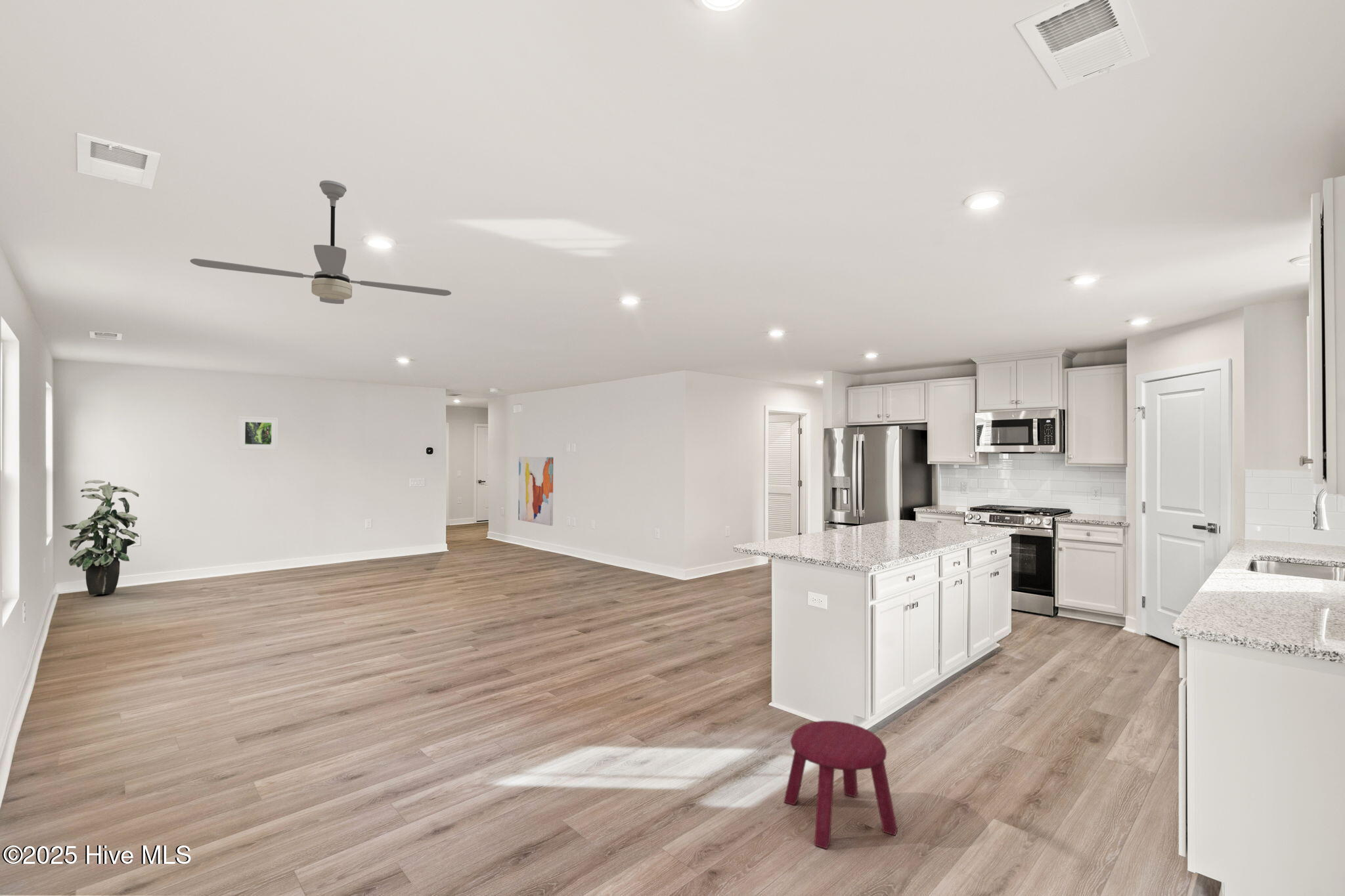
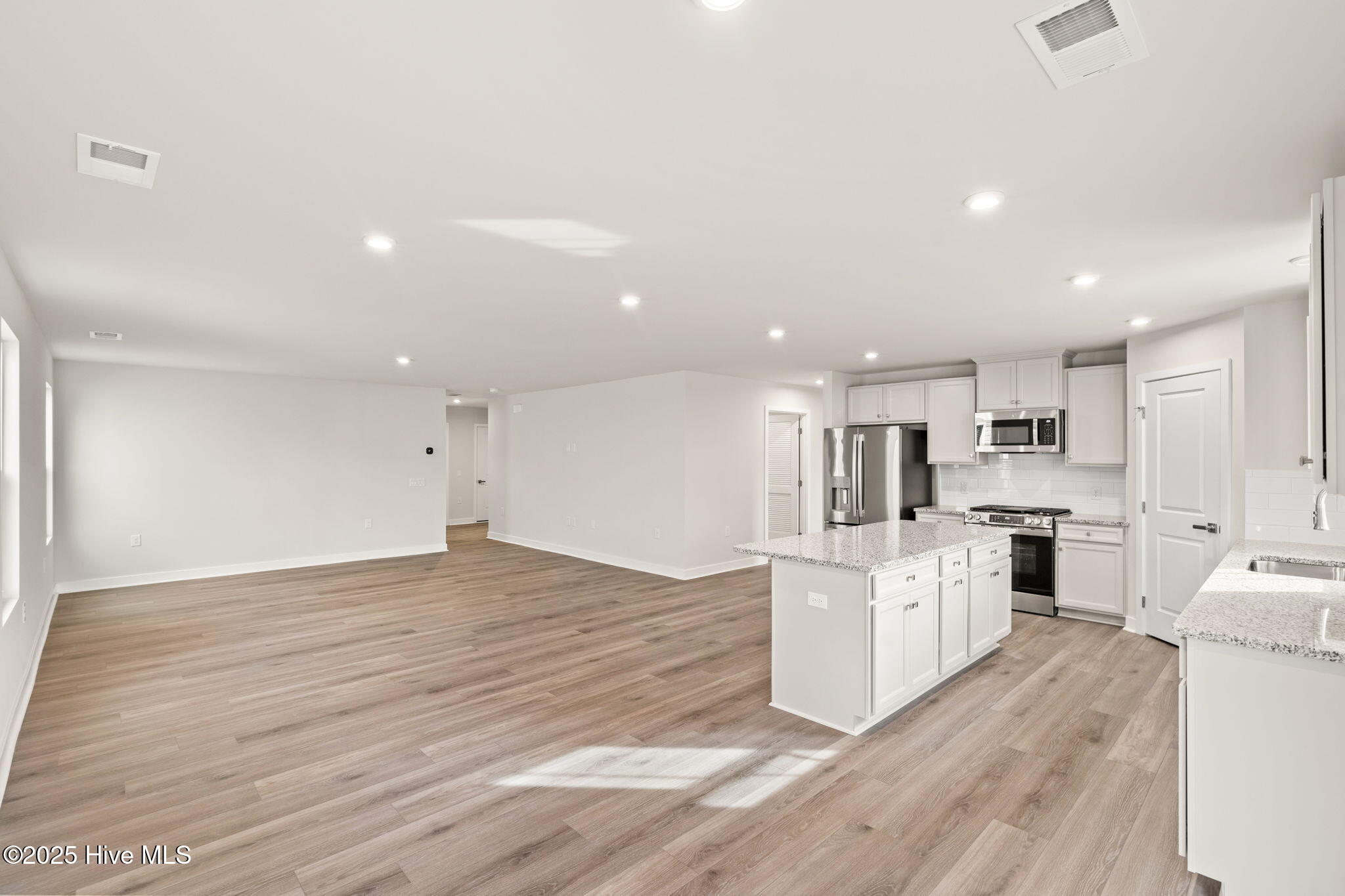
- wall art (535, 490)
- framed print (258, 433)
- indoor plant (101, 537)
- stool (833, 777)
- ceiling fan (332, 241)
